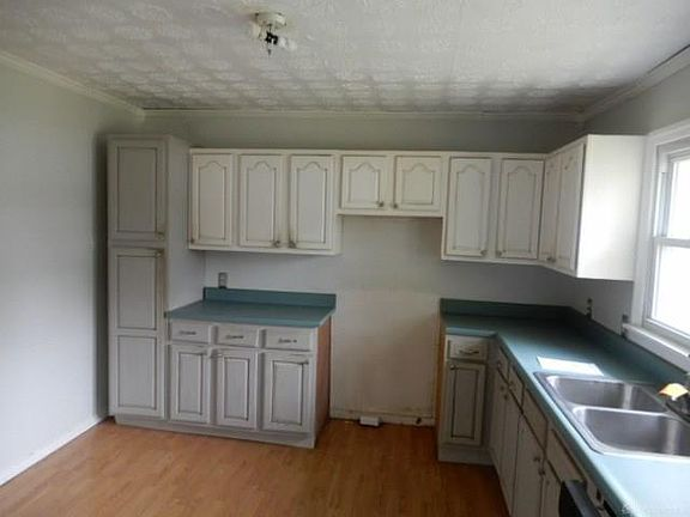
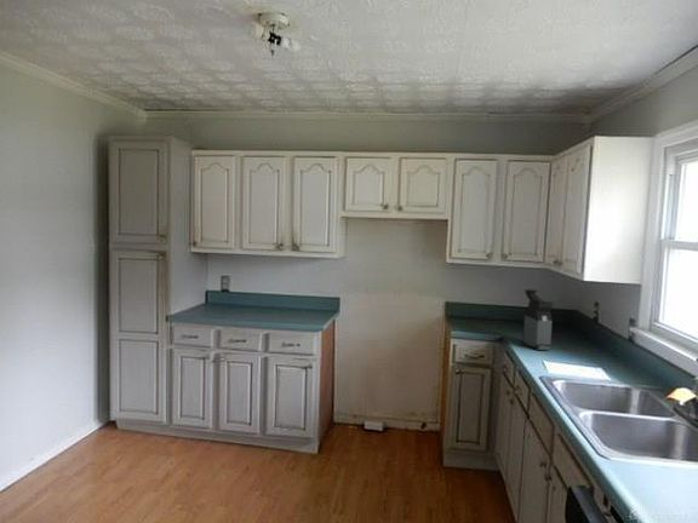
+ coffee maker (536, 318)
